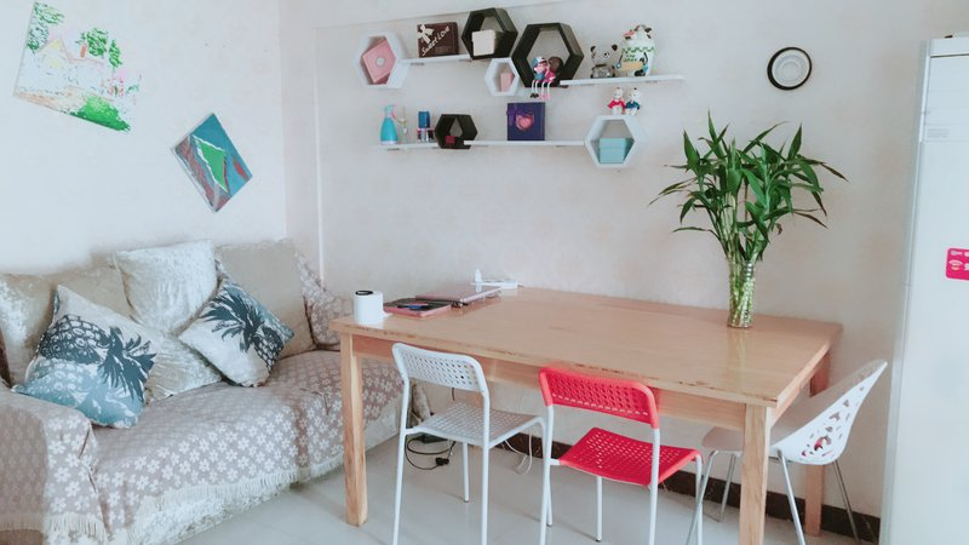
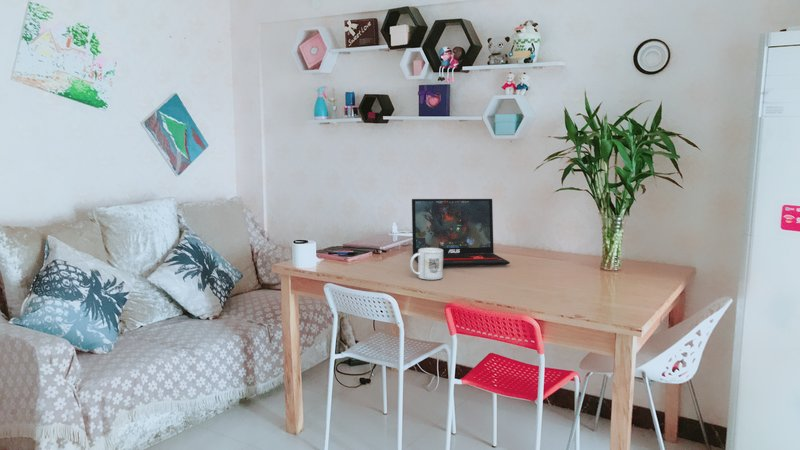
+ laptop (459, 231)
+ mug (427, 263)
